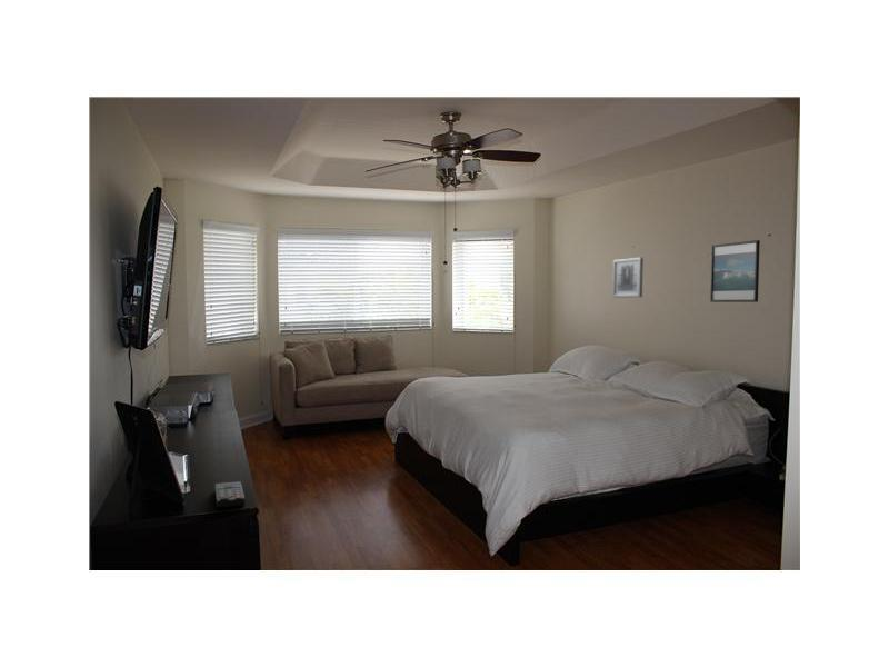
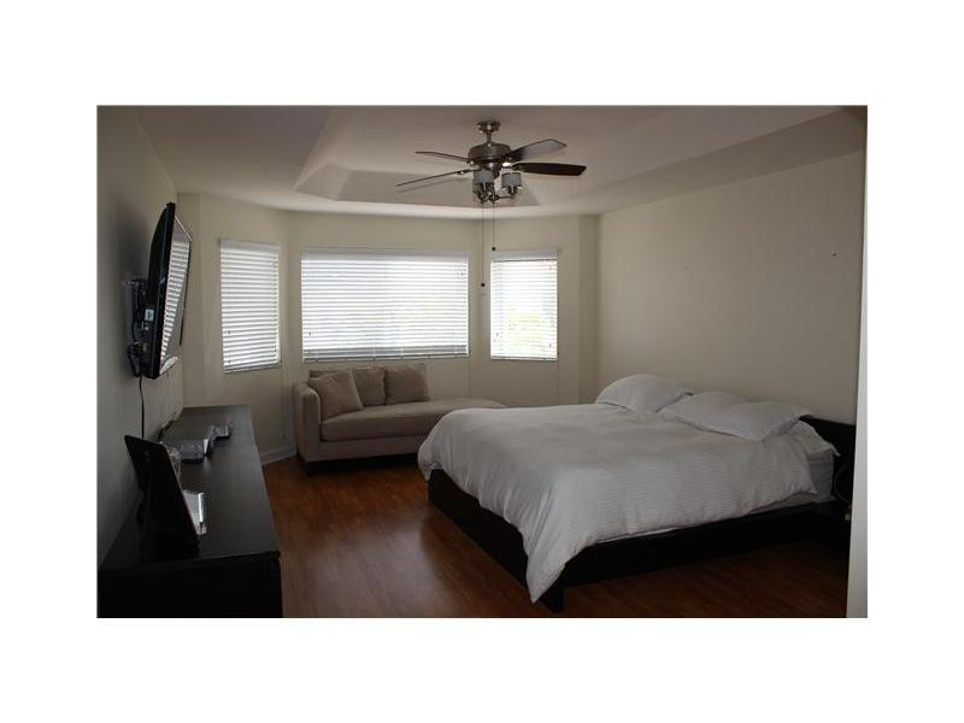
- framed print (733, 272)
- wall art (627, 278)
- remote control (229, 492)
